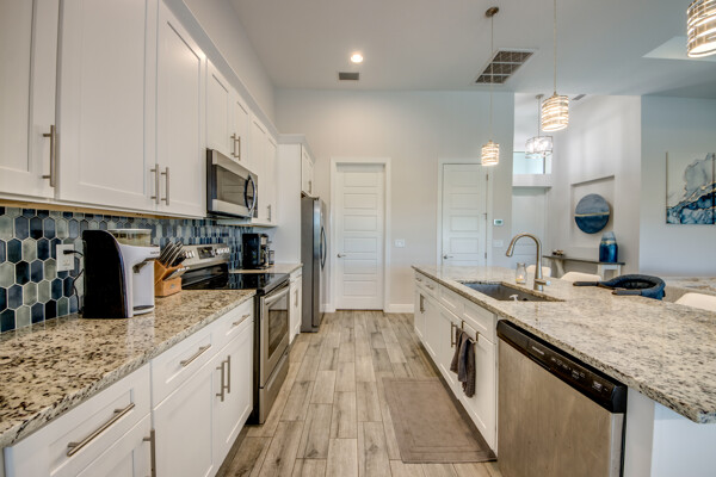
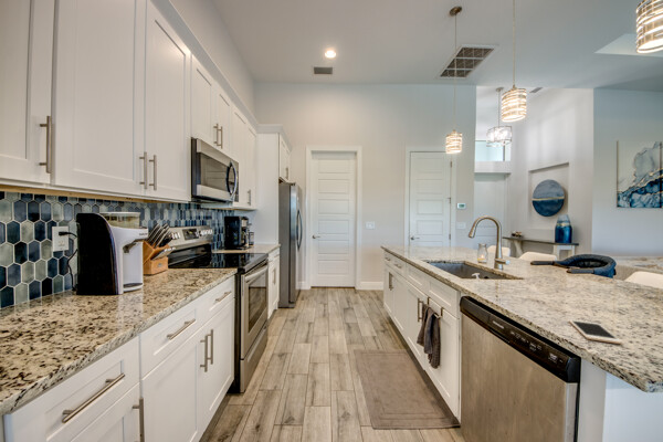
+ cell phone (592, 330)
